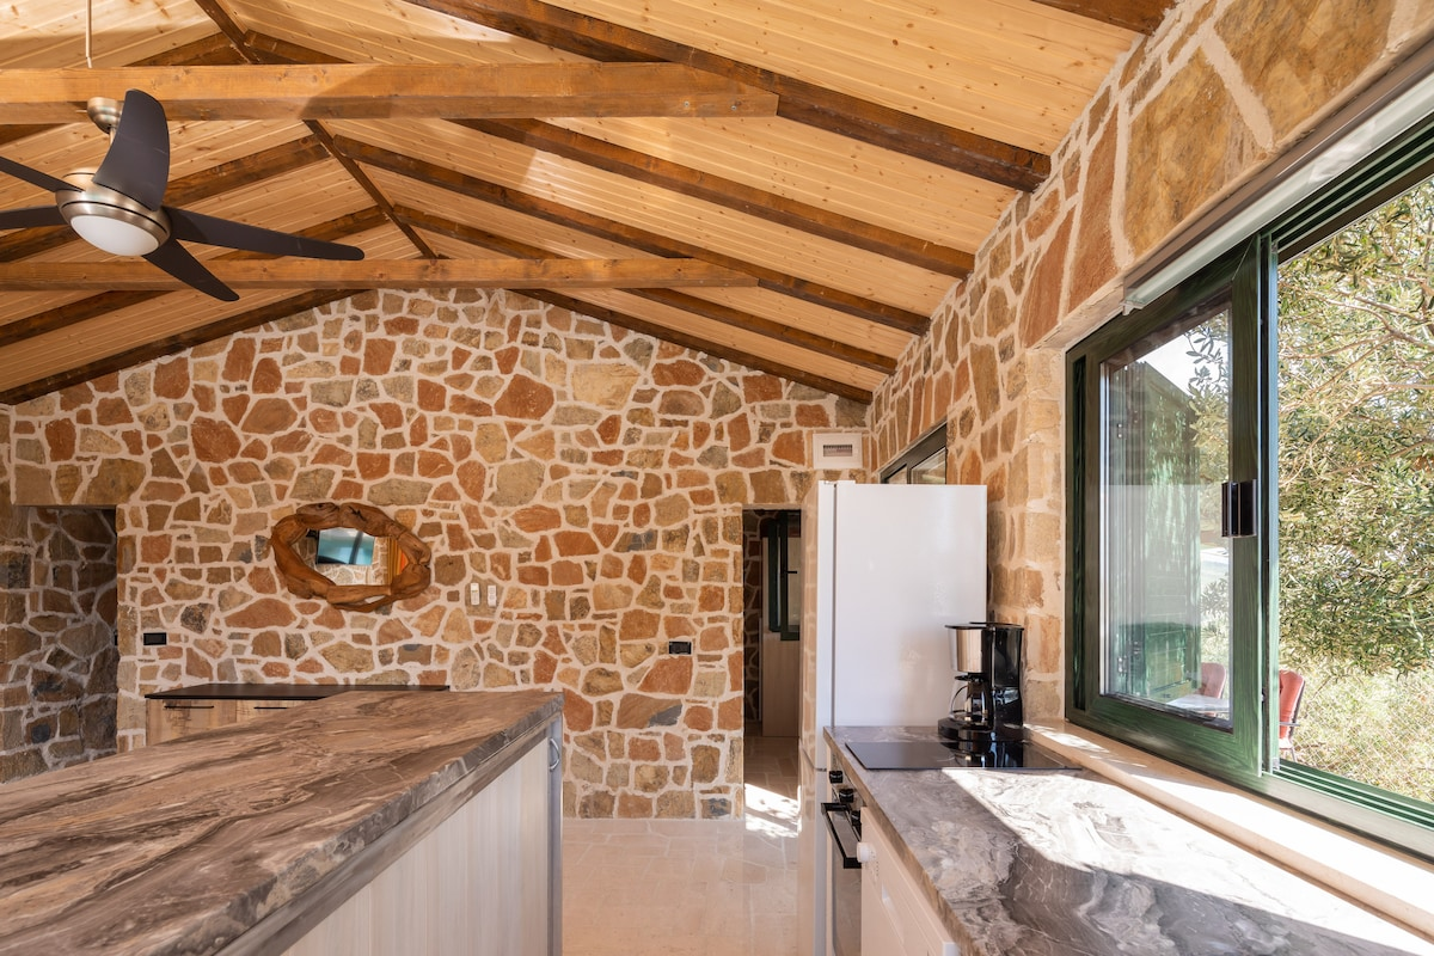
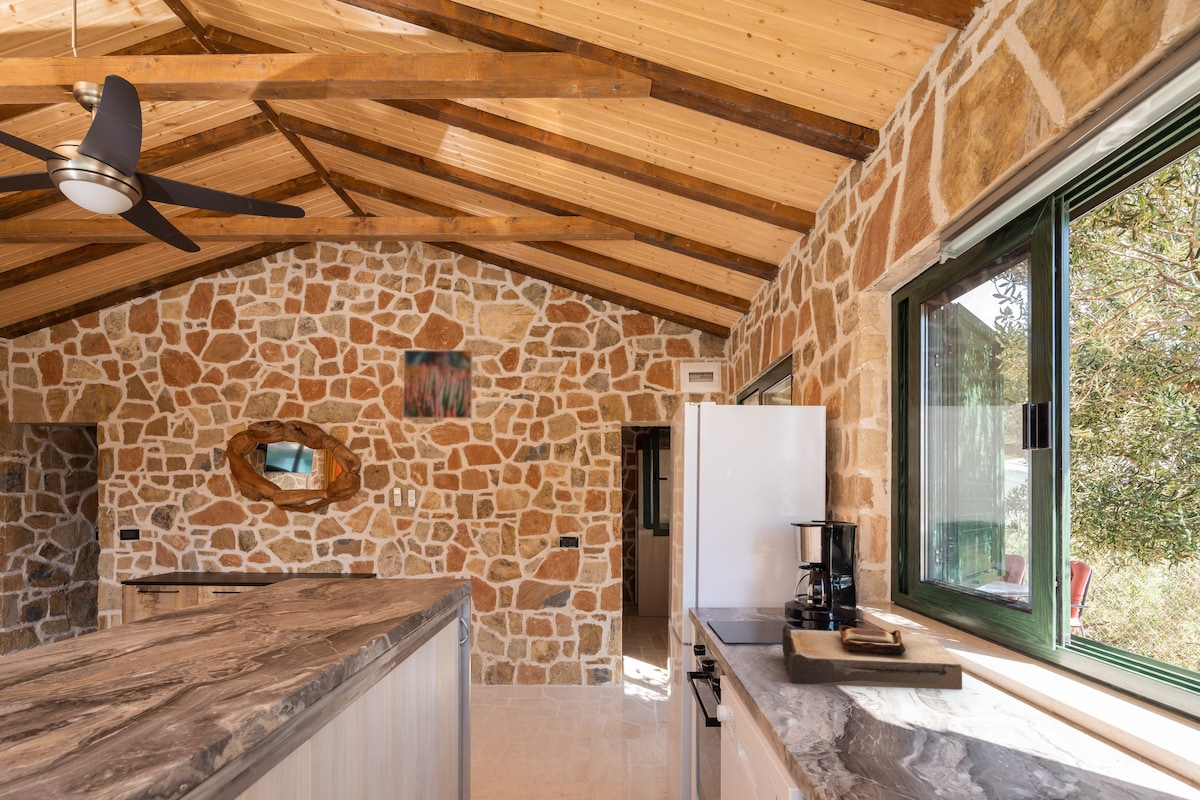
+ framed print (438, 384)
+ toast (864, 651)
